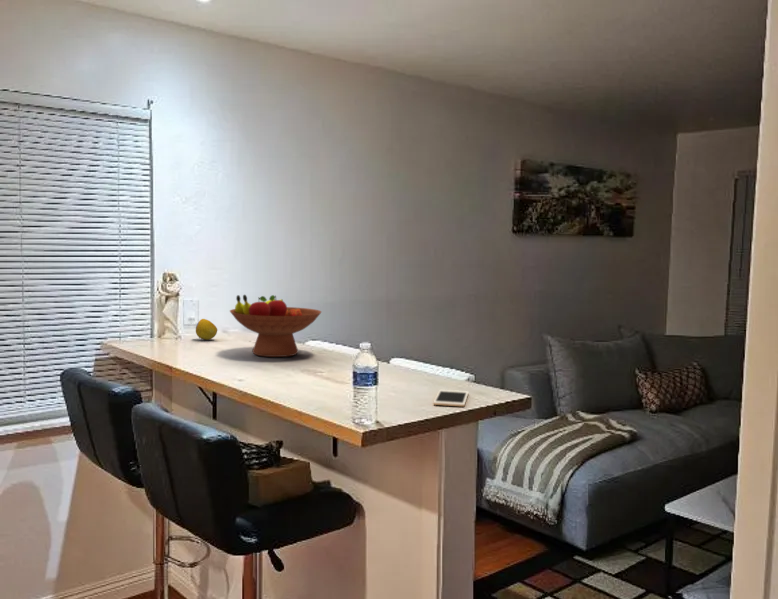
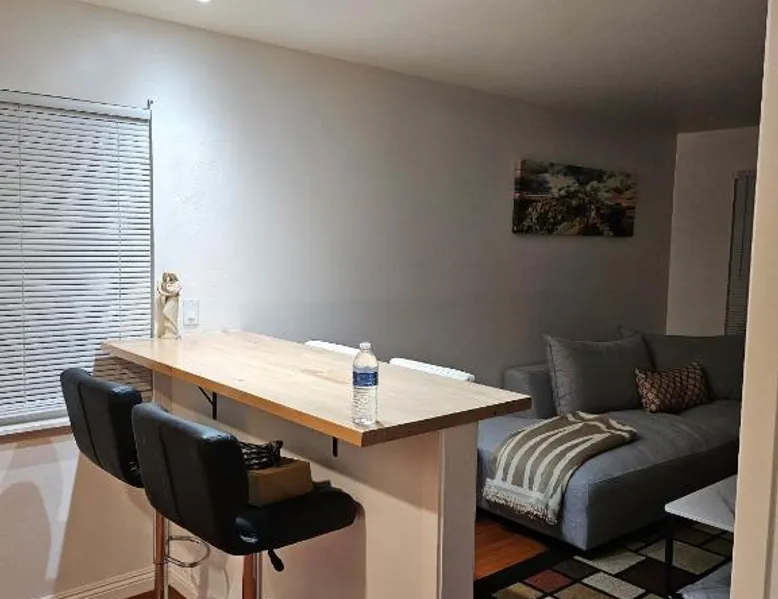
- fruit bowl (275, 324)
- fruit (206, 329)
- cell phone (451, 397)
